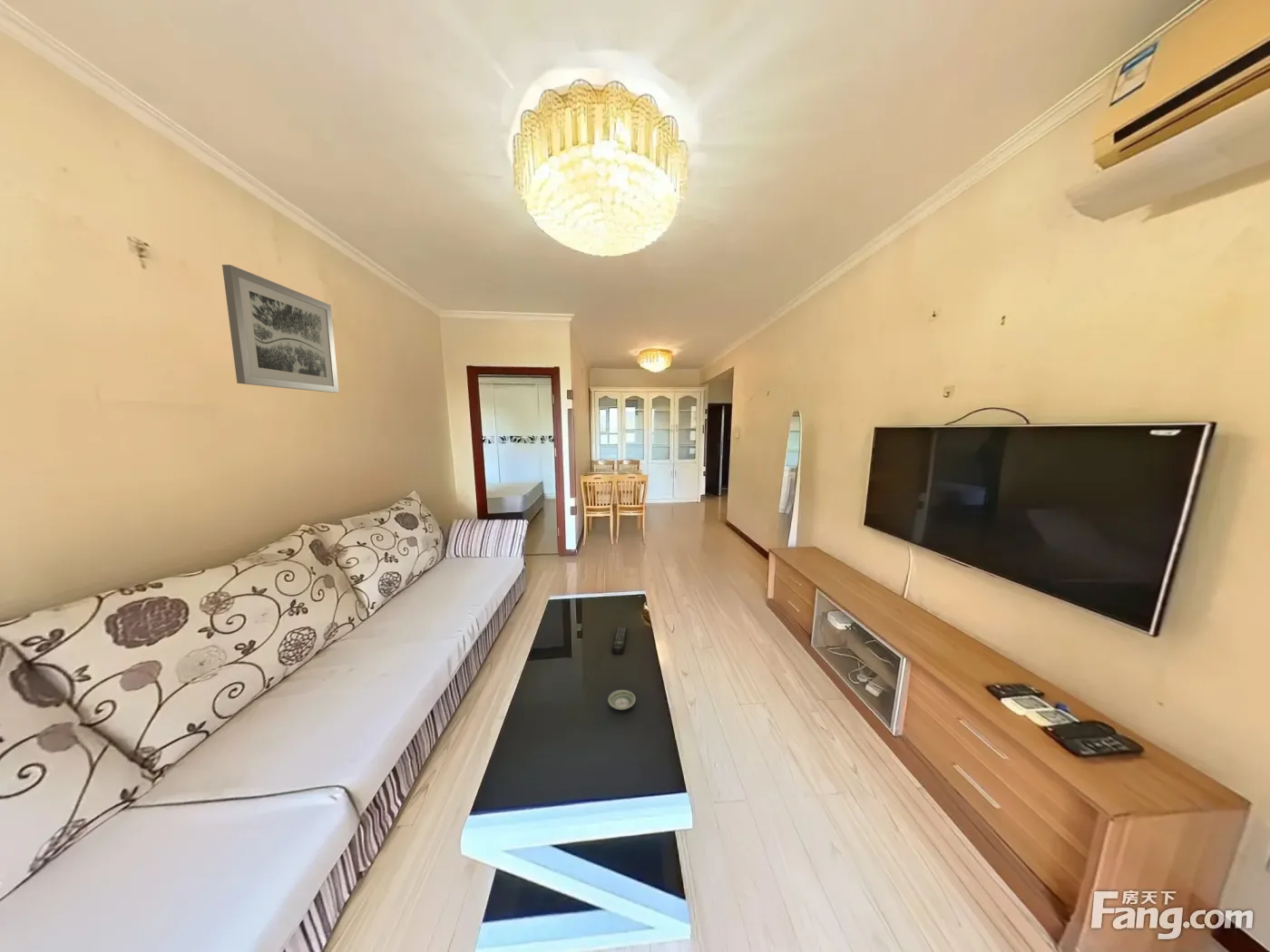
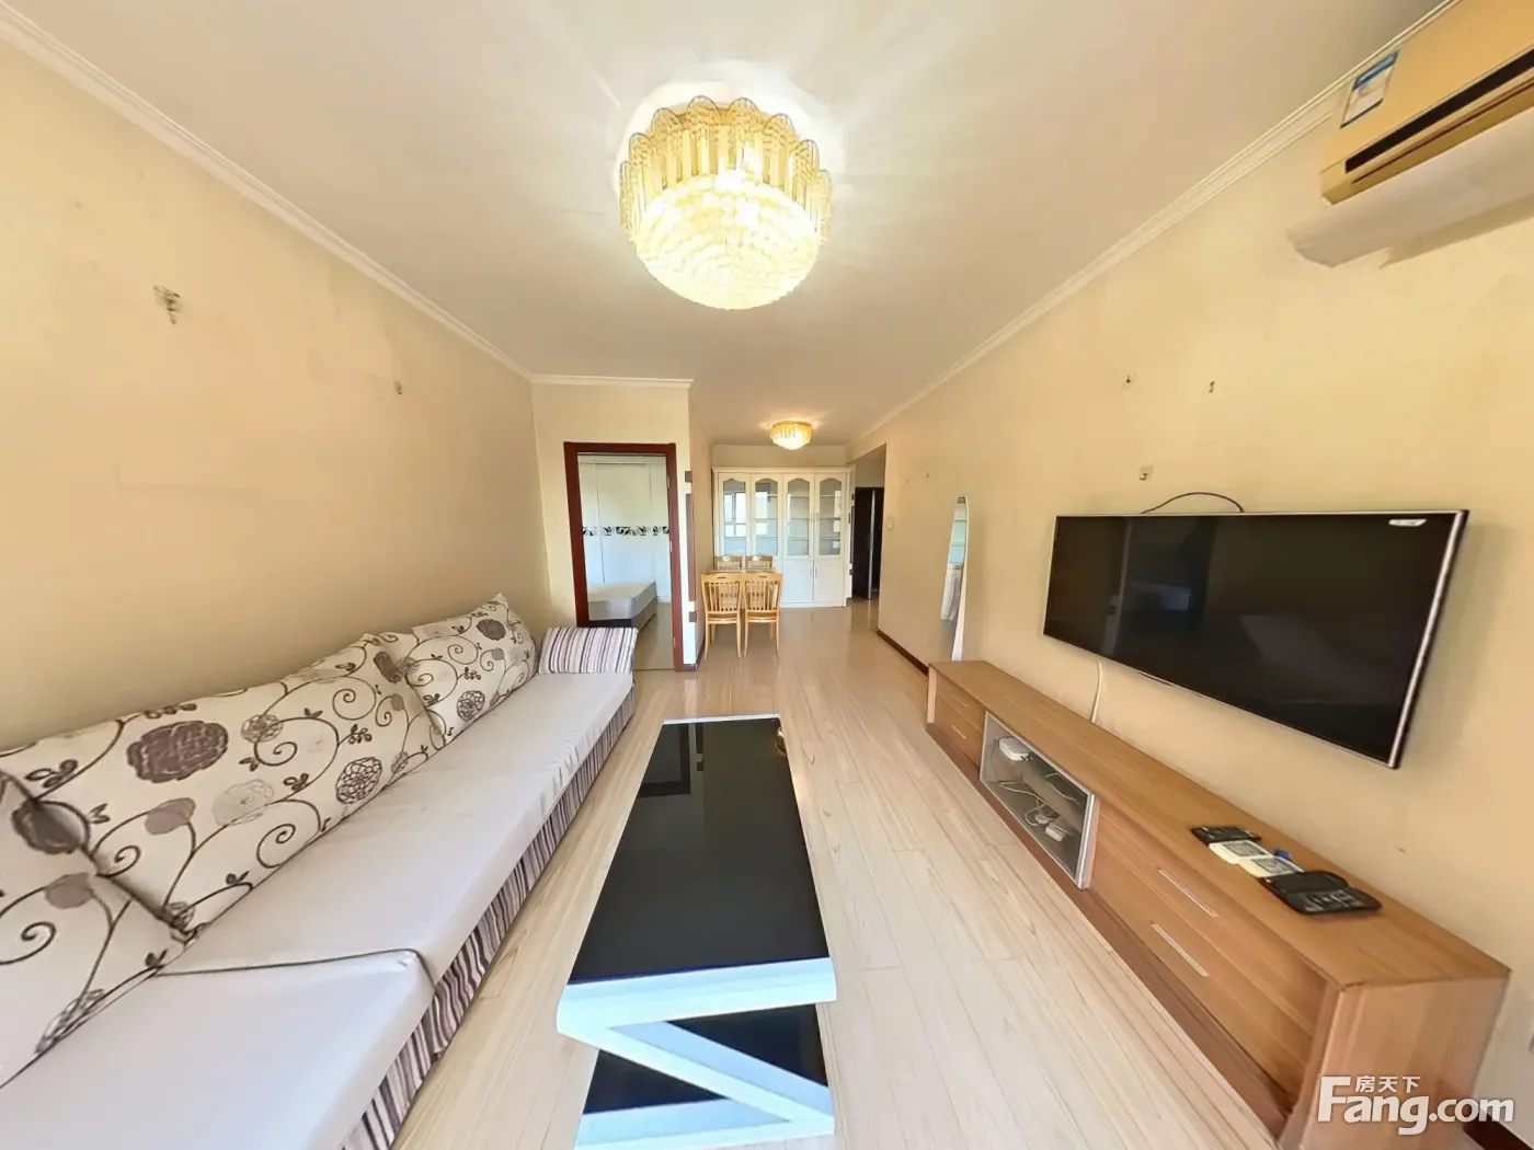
- remote control (620, 638)
- saucer (621, 701)
- wall art (289, 339)
